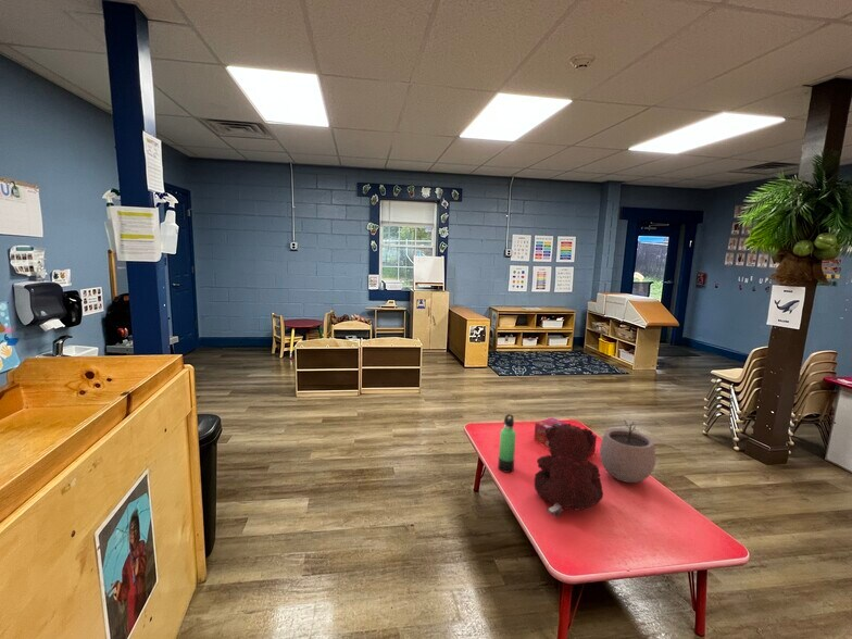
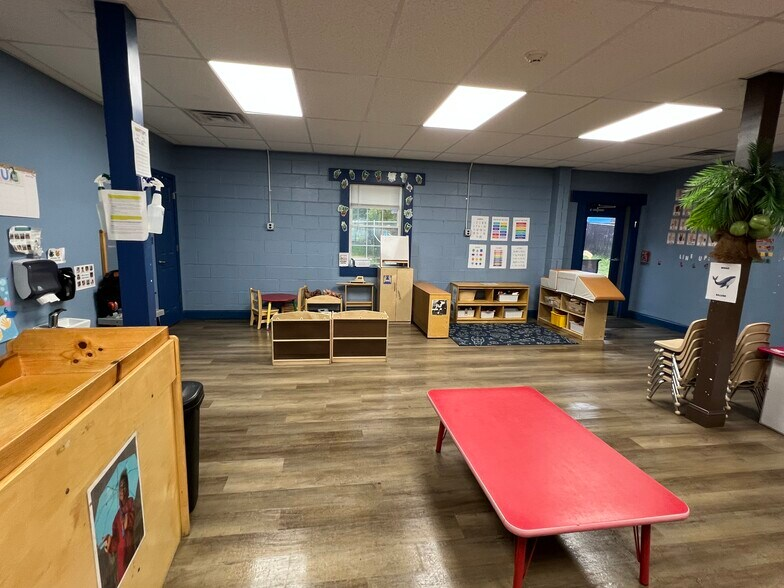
- thermos bottle (508, 441)
- teddy bear (566, 466)
- plant pot (627, 449)
- tissue box (559, 425)
